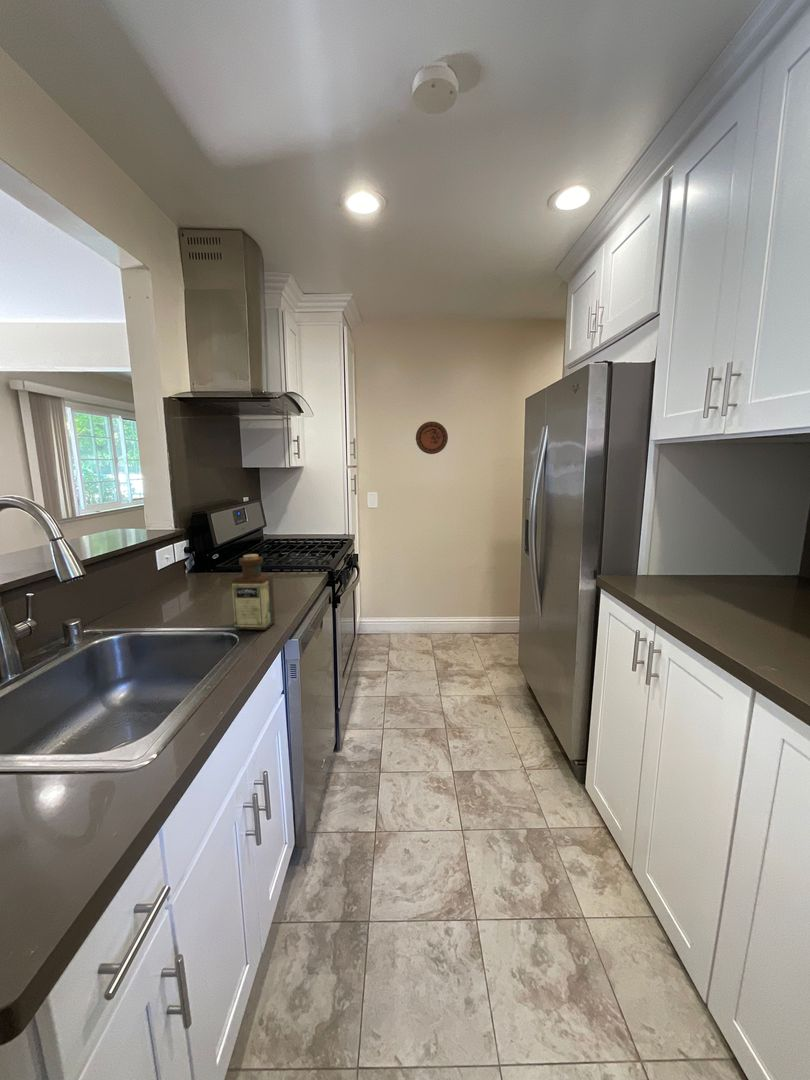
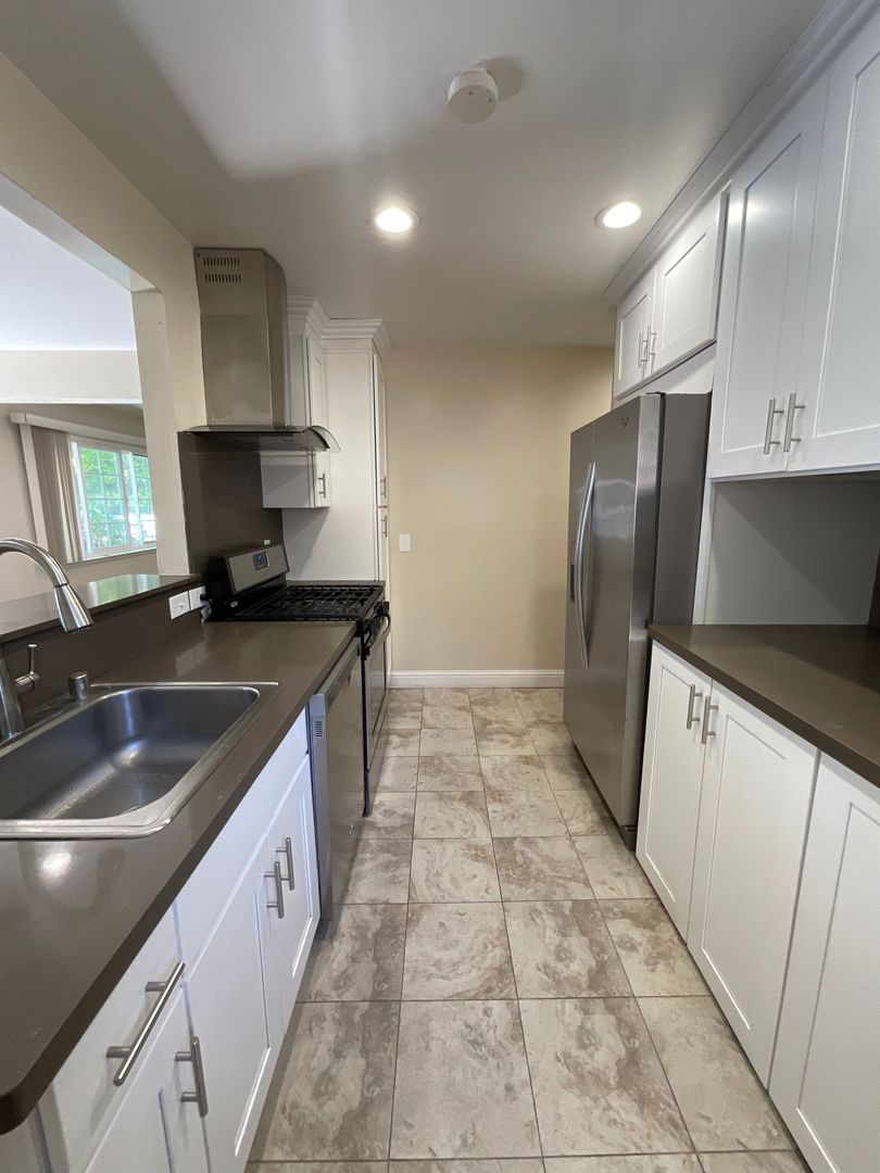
- bottle (253, 591)
- decorative plate (431, 437)
